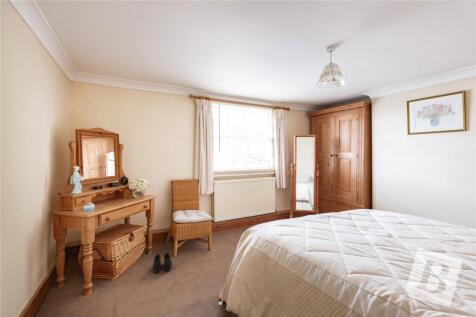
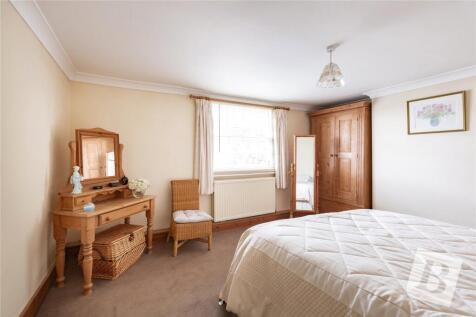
- boots (160, 260)
